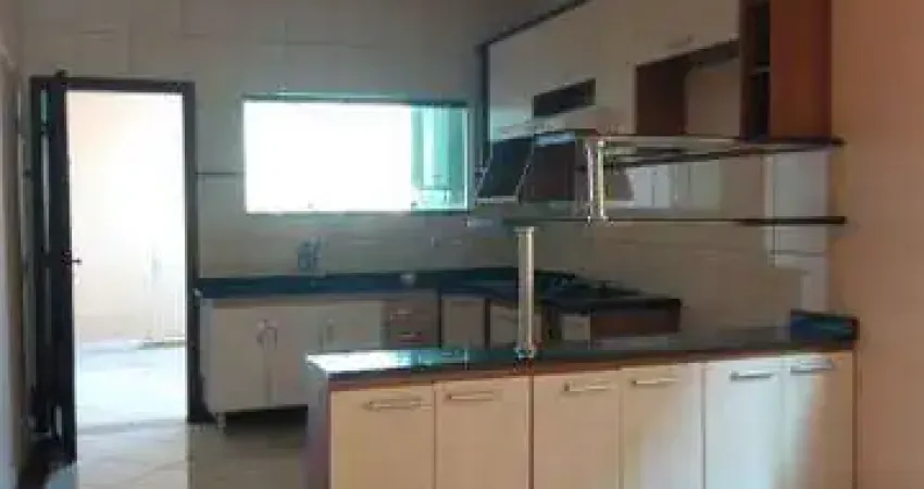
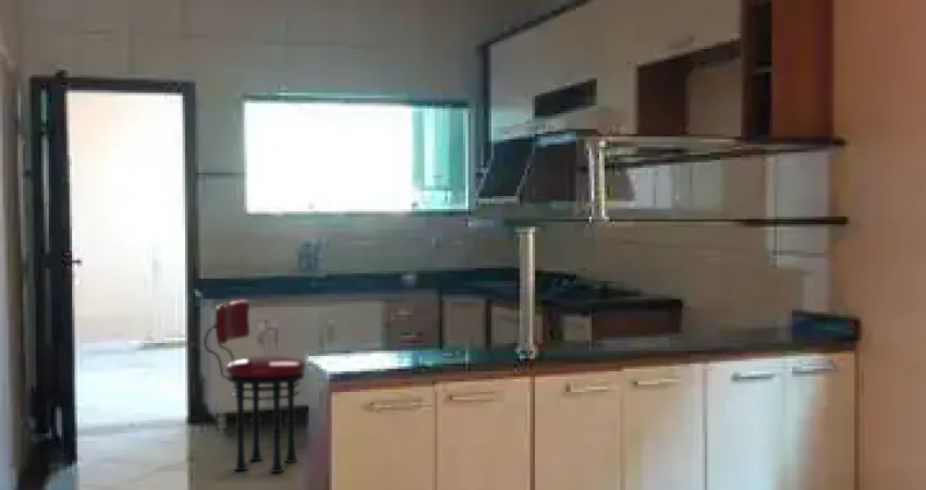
+ stool (256, 383)
